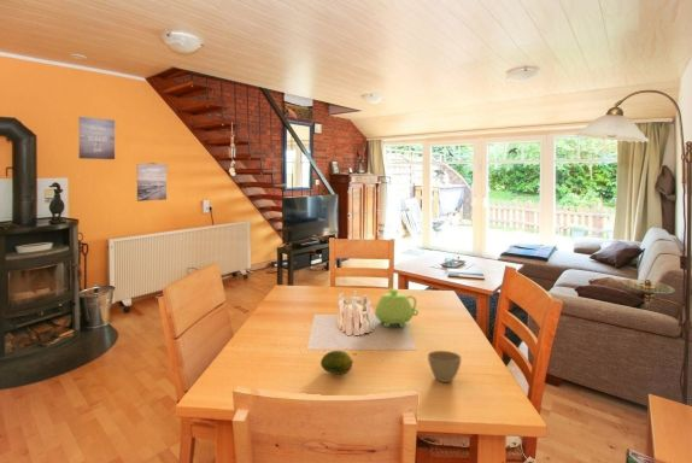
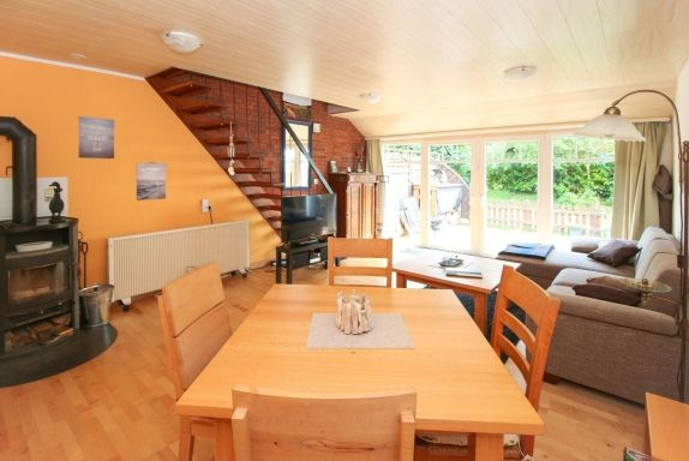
- flower pot (444, 367)
- teapot (395, 305)
- fruit (336, 362)
